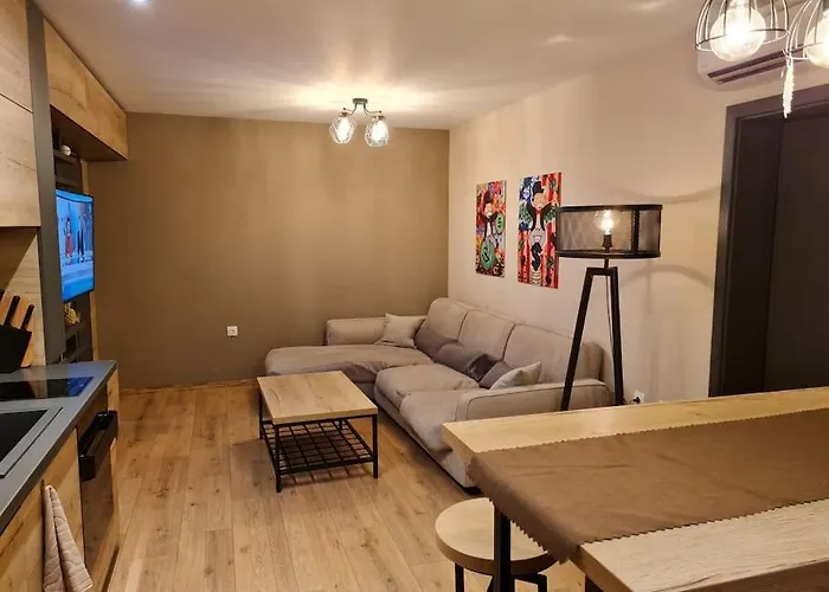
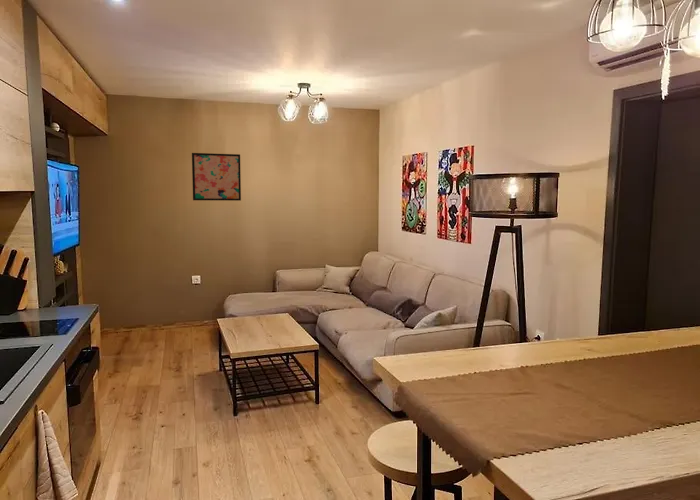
+ wall art (216, 177)
